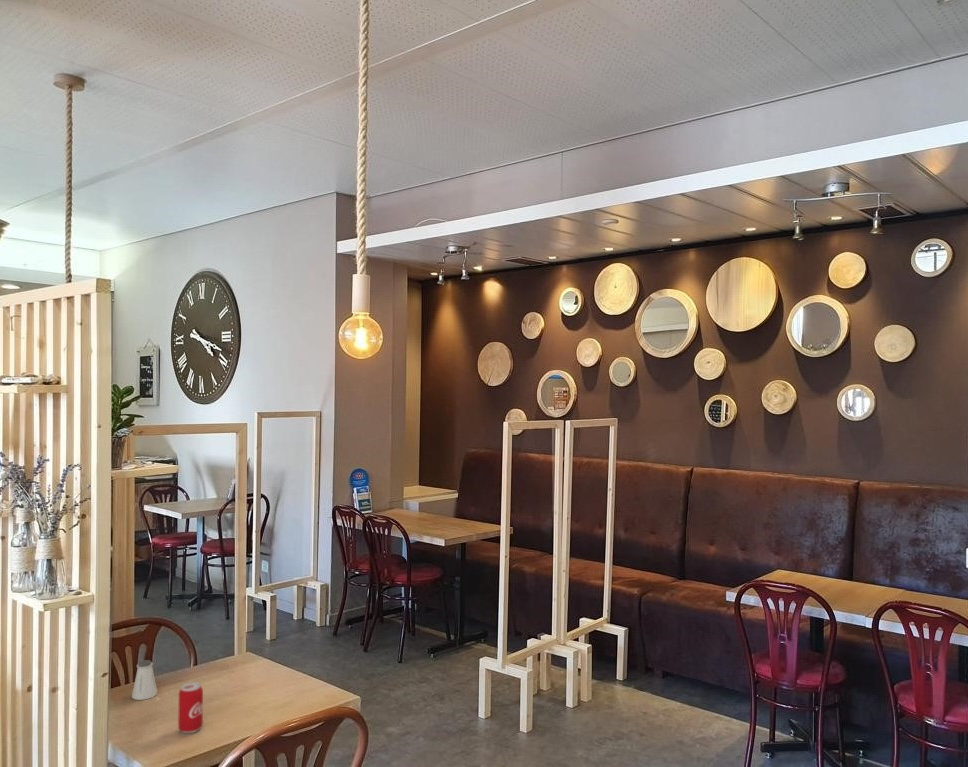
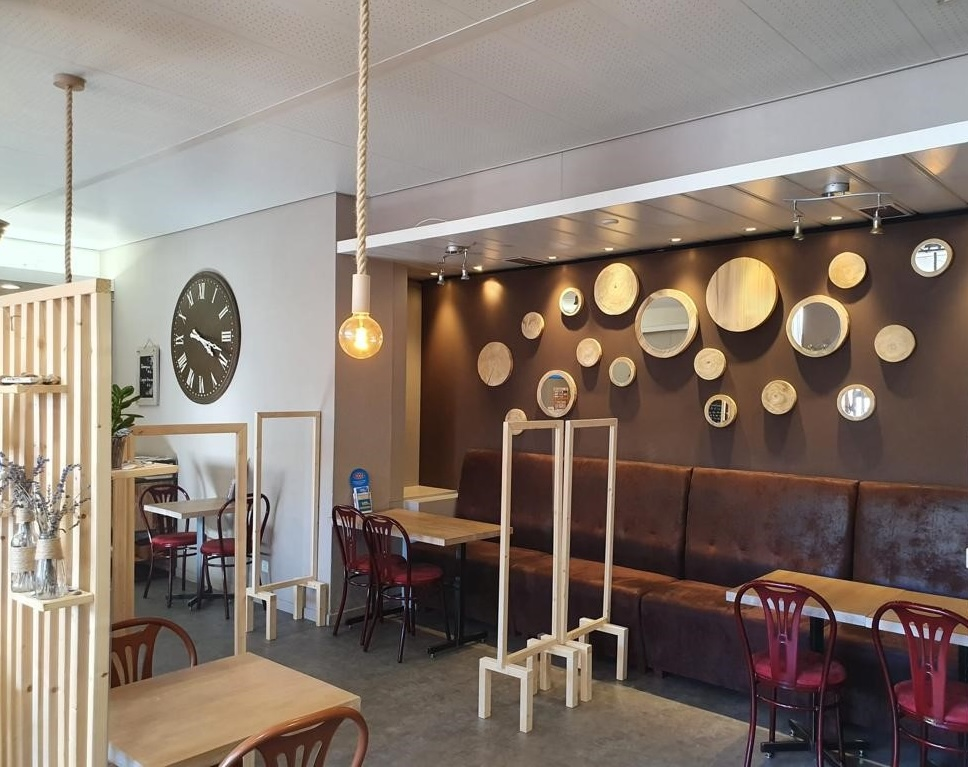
- saltshaker (144, 678)
- beverage can (190, 707)
